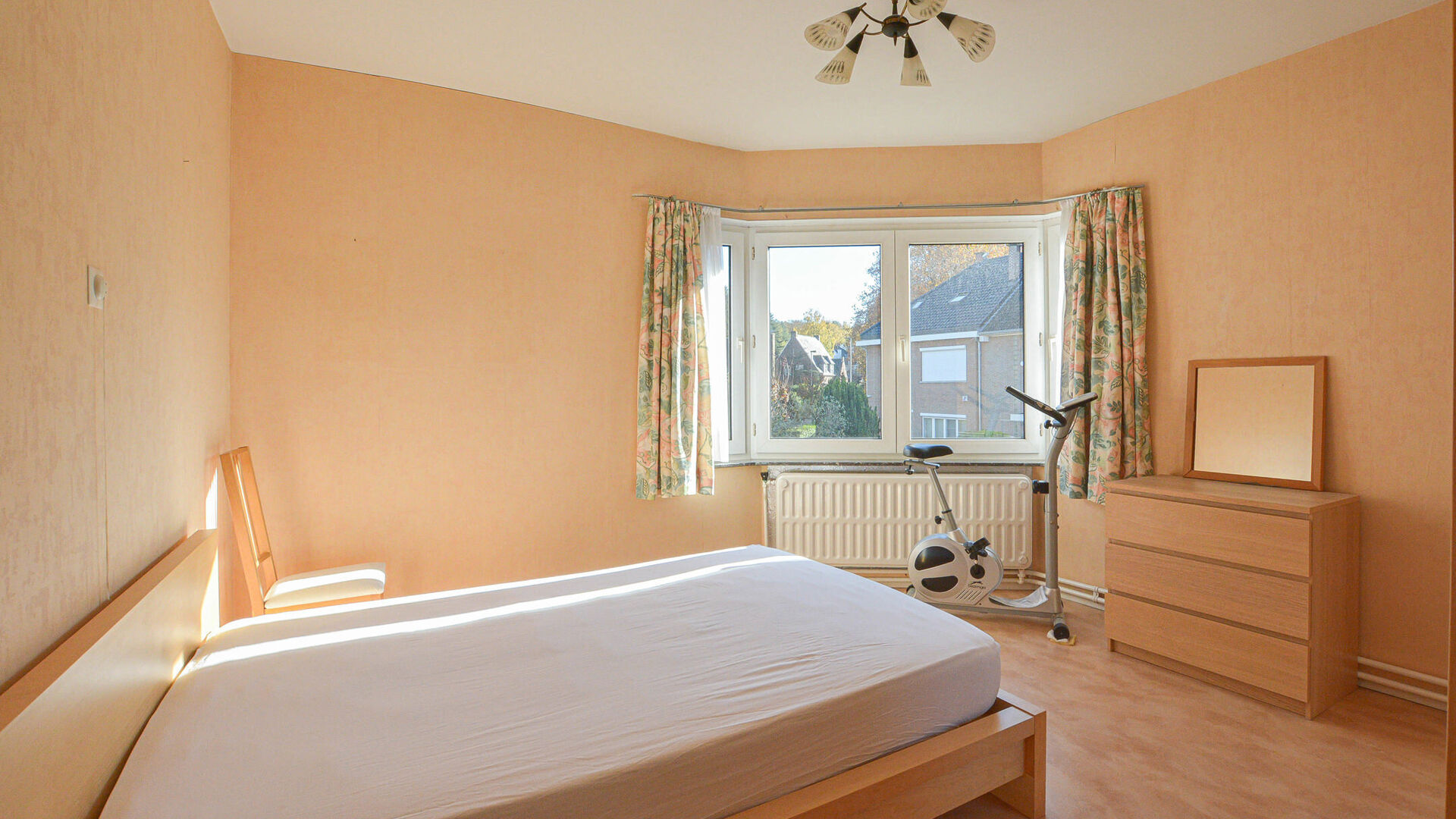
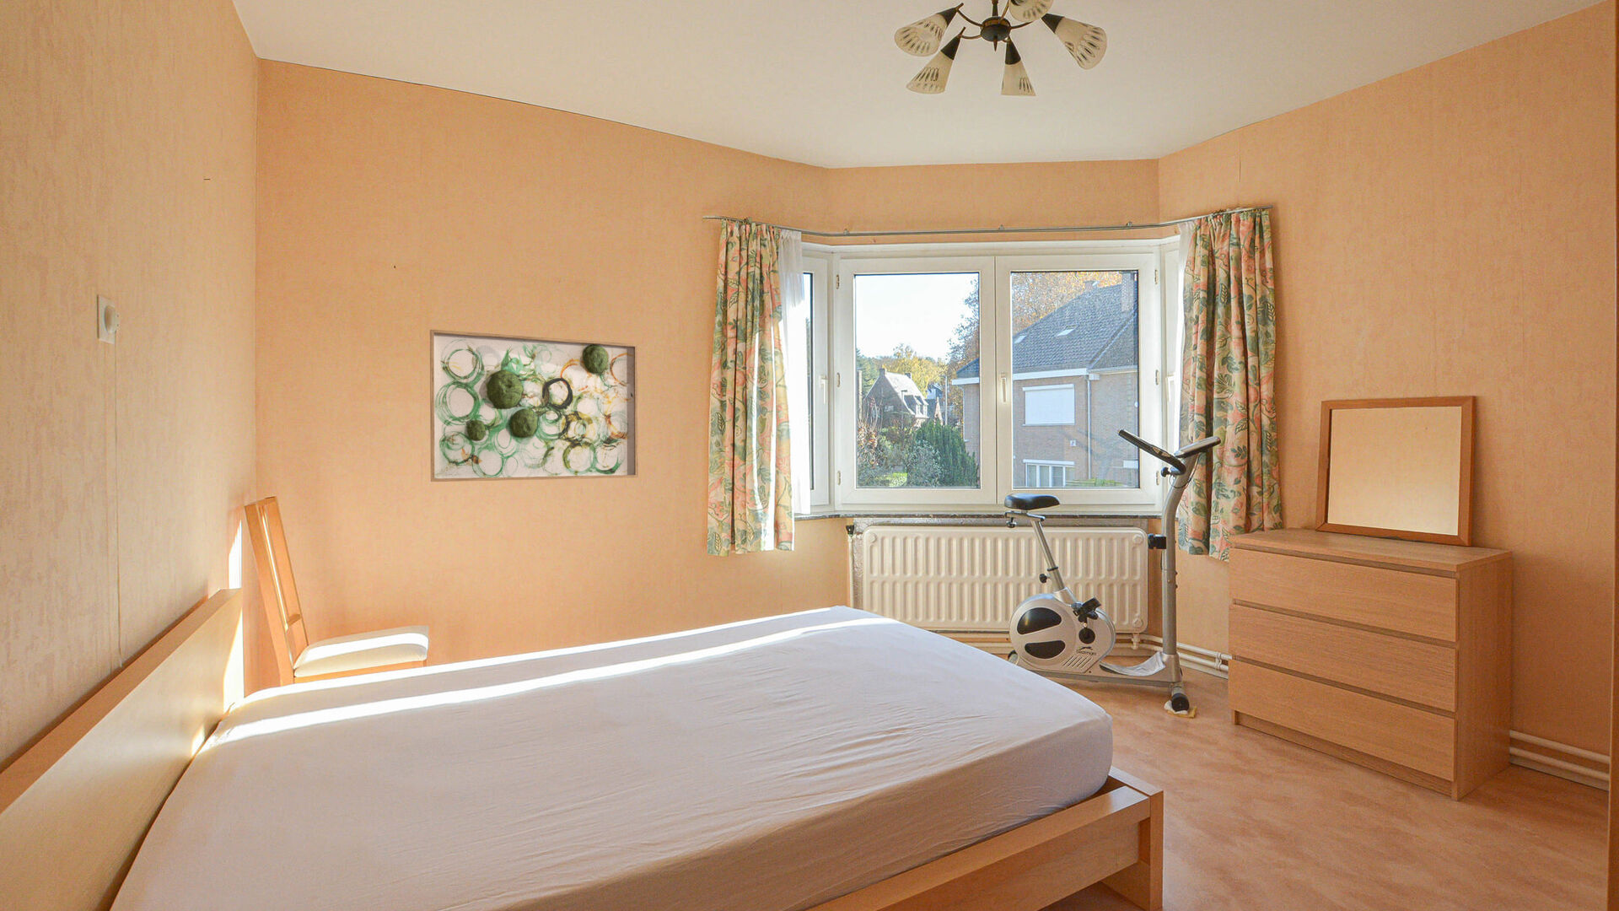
+ wall art (540, 408)
